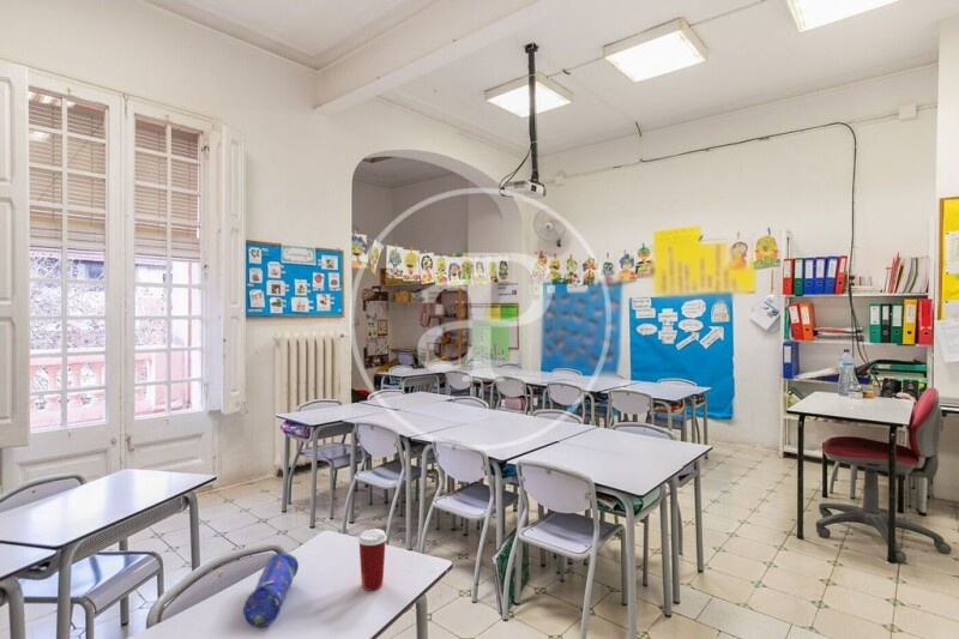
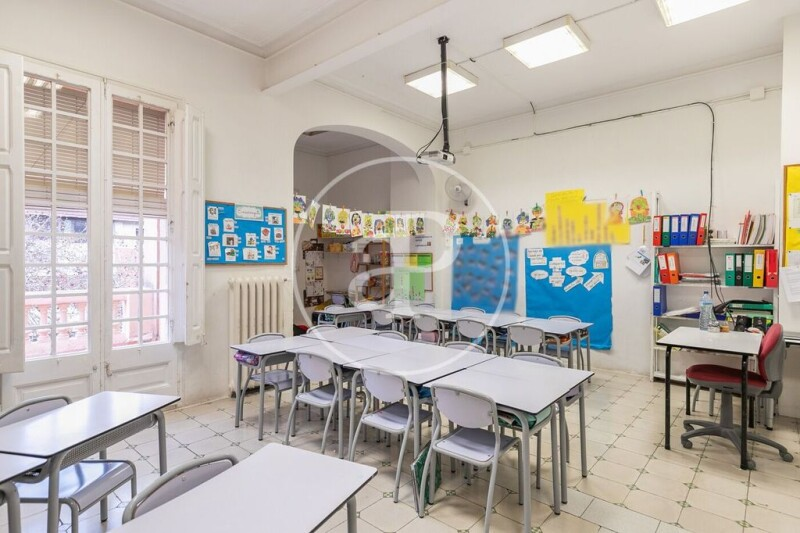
- pencil case (272, 585)
- paper cup (372, 559)
